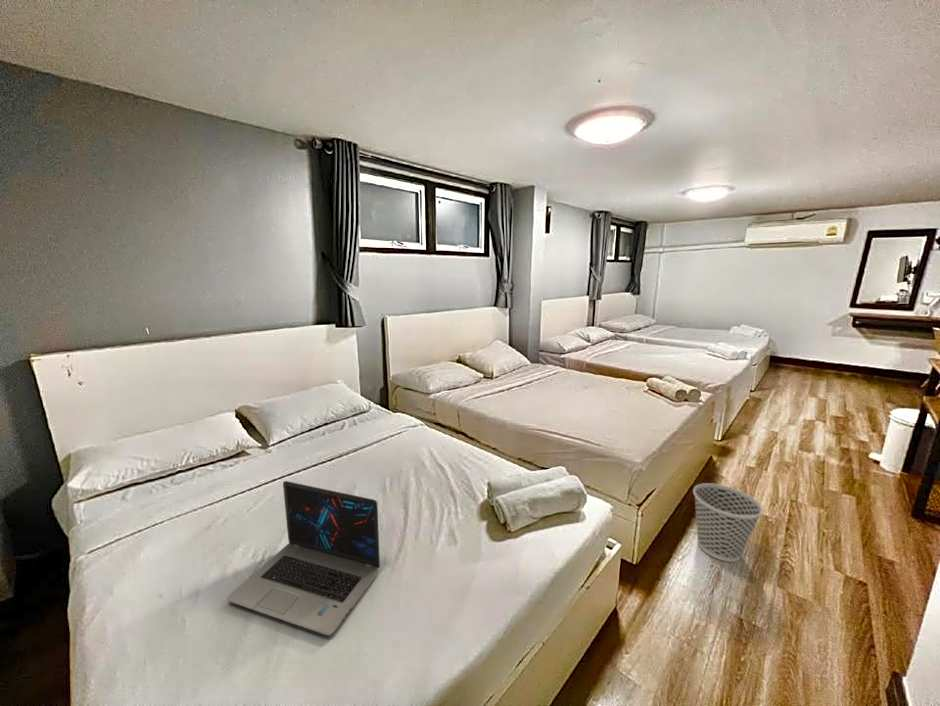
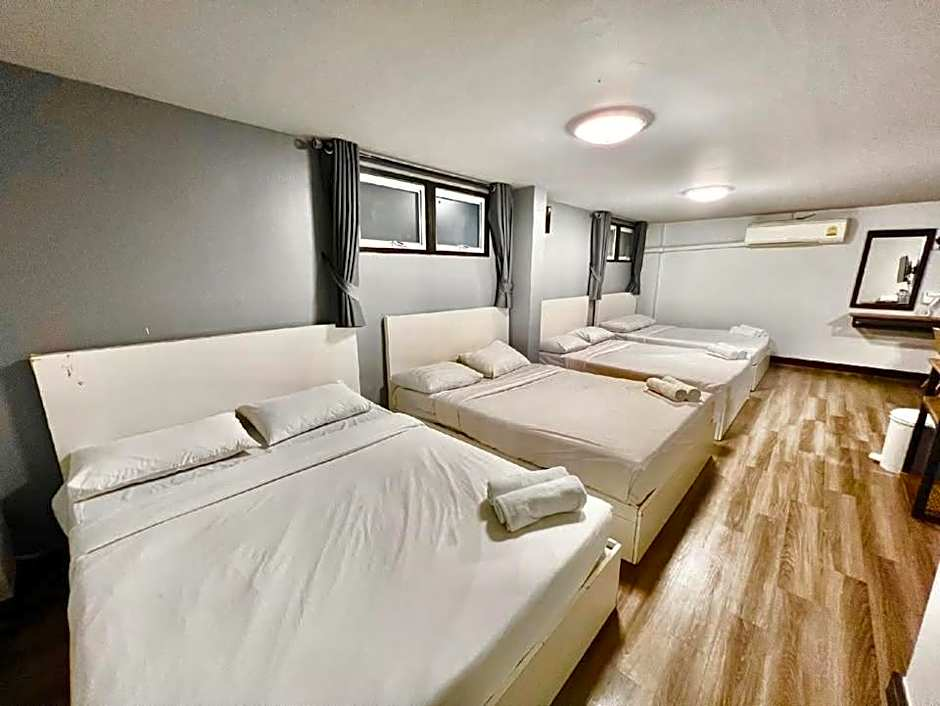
- wastebasket (722, 523)
- laptop (304, 549)
